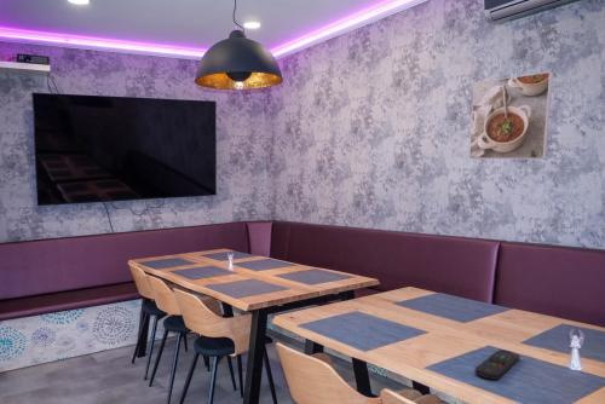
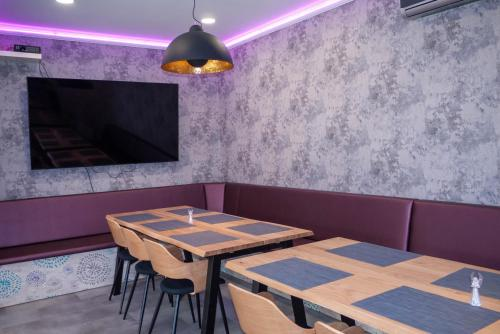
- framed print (507, 119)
- remote control (497, 363)
